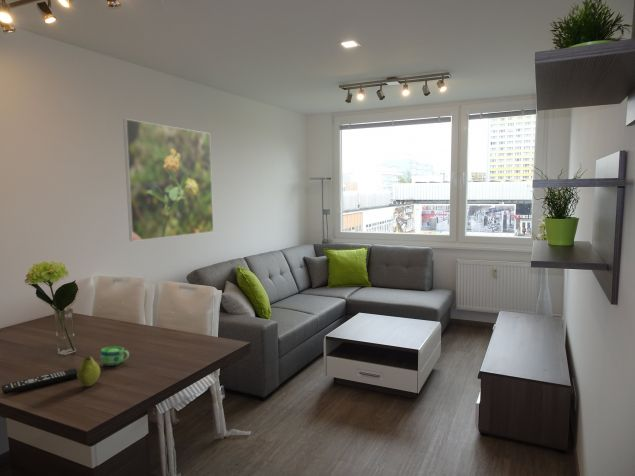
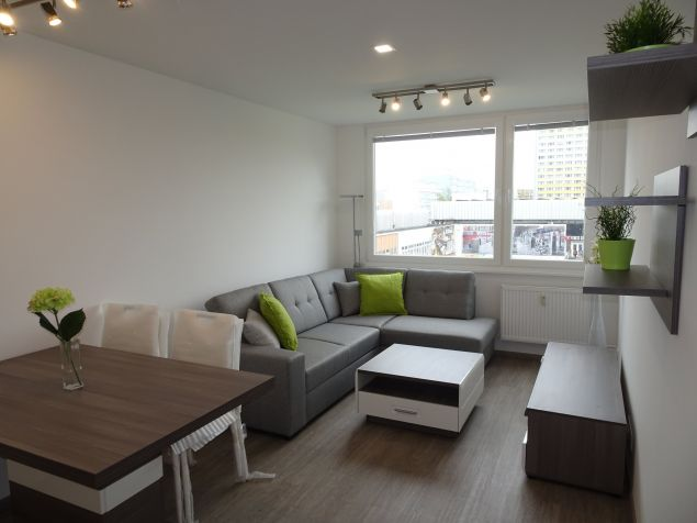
- fruit (88, 370)
- cup (116, 356)
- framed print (173, 182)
- remote control (41, 381)
